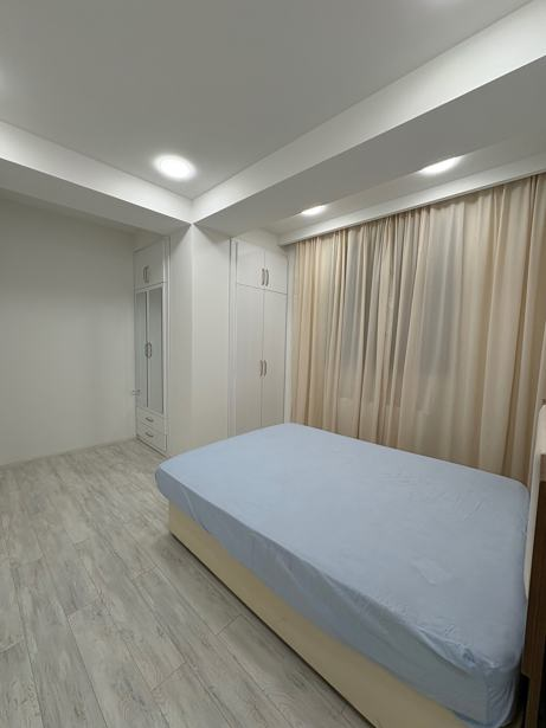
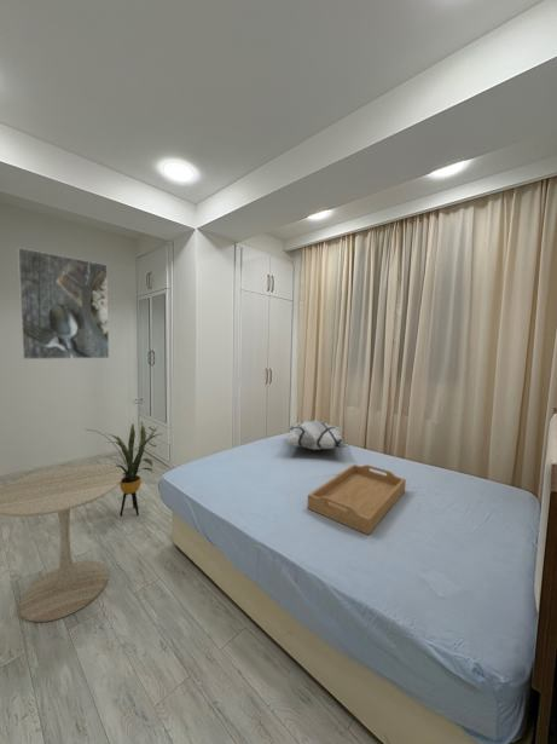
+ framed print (68, 308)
+ serving tray (359, 490)
+ decorative pillow (314, 434)
+ side table (64, 537)
+ house plant (126, 467)
